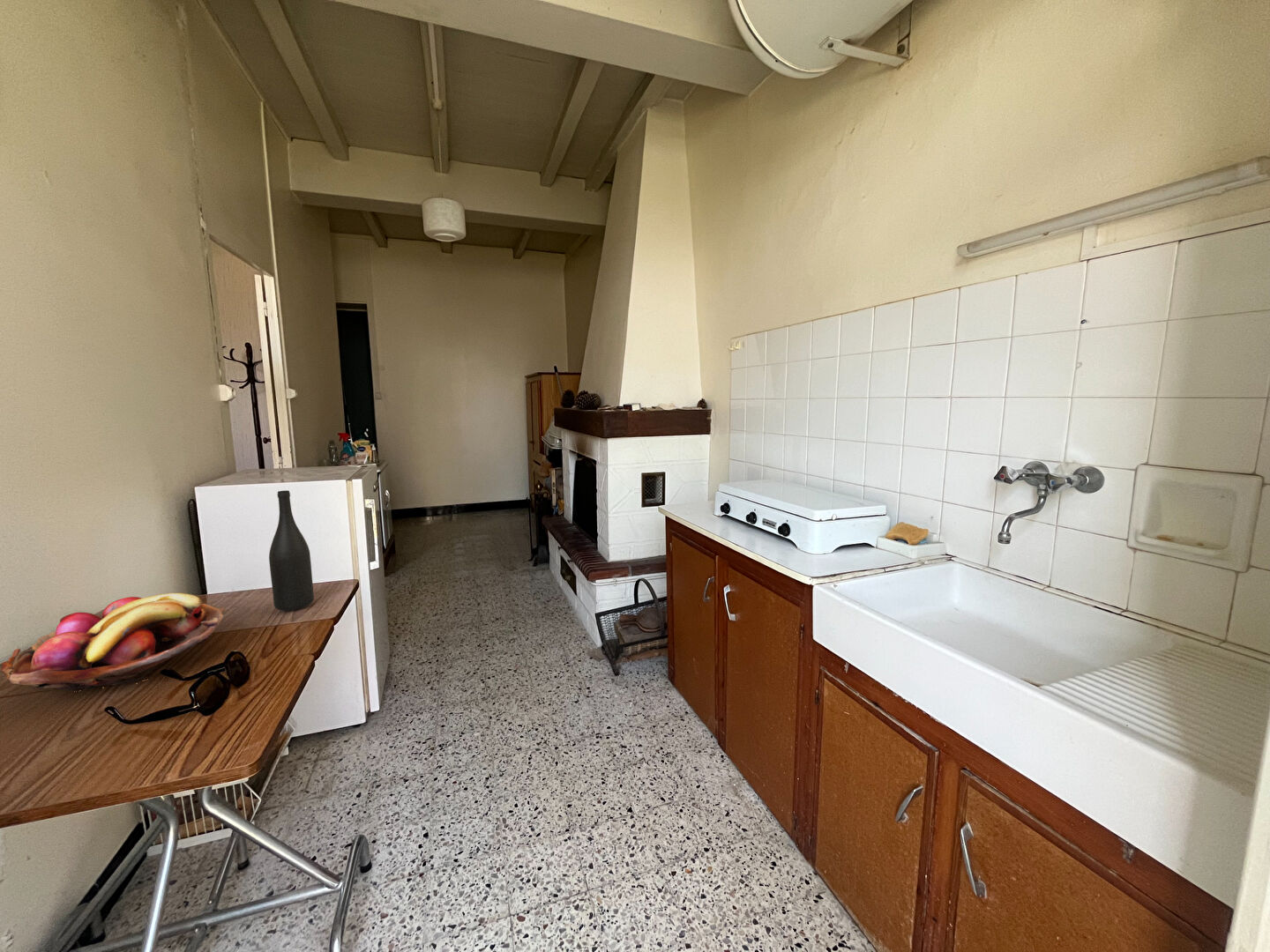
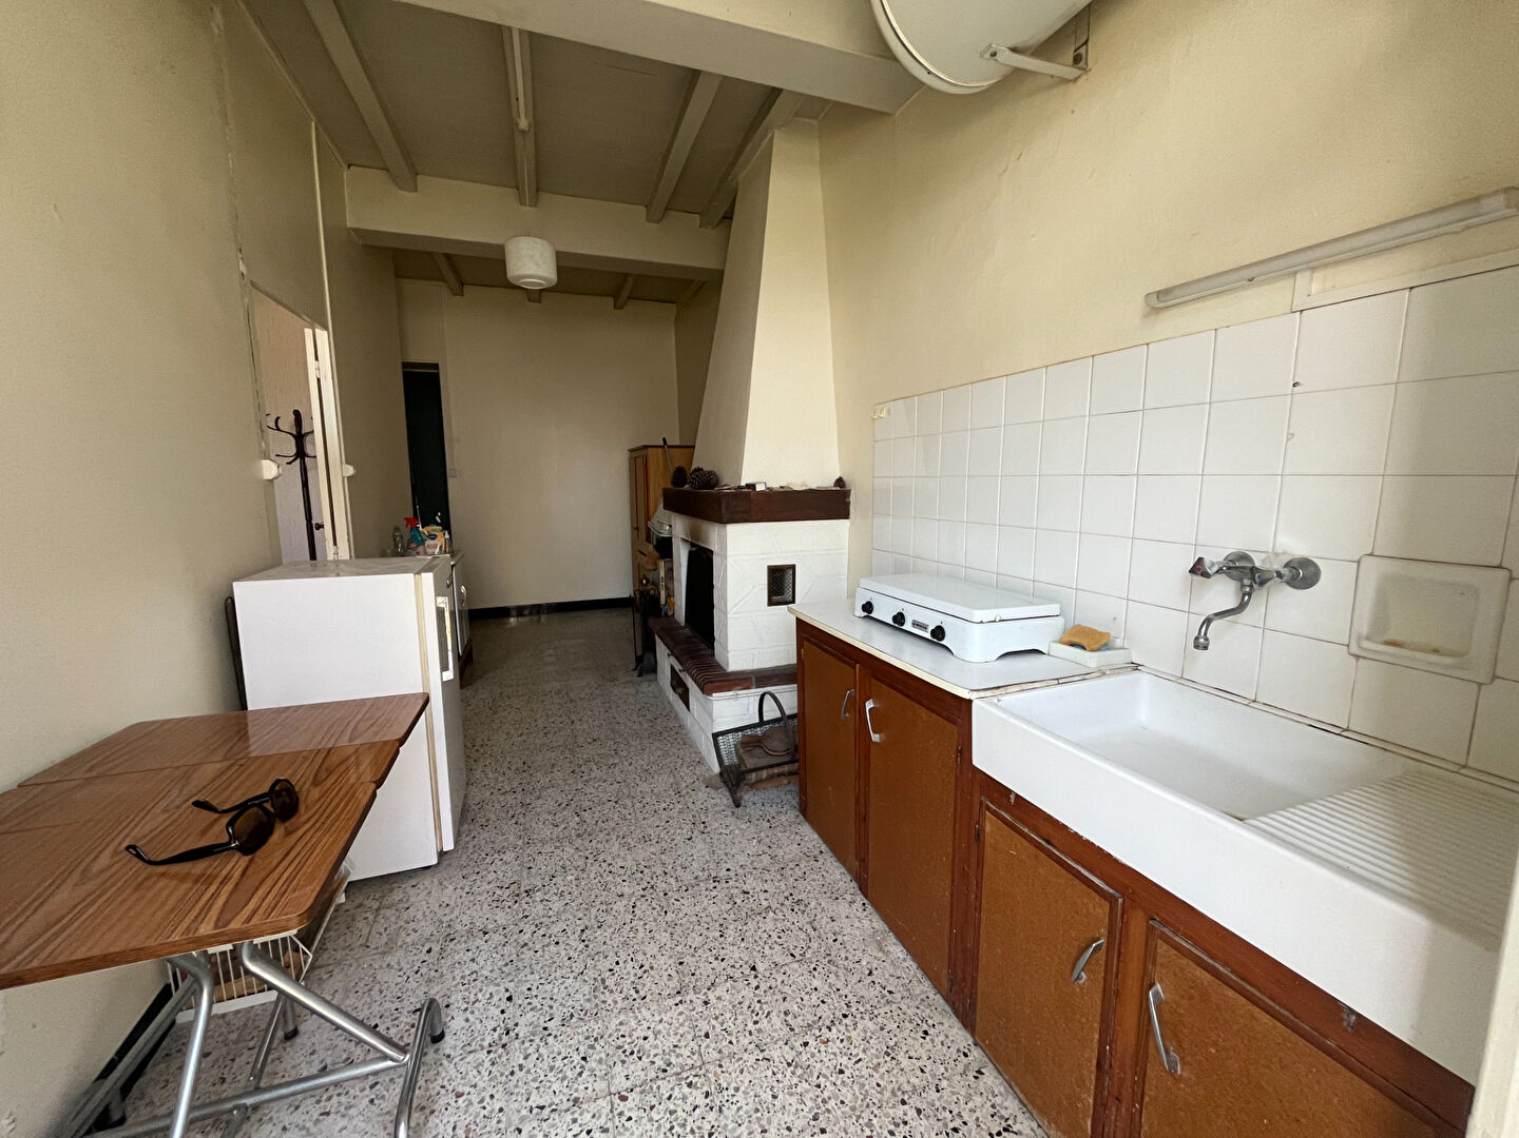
- wine bottle (289, 549)
- fruit basket (124, 635)
